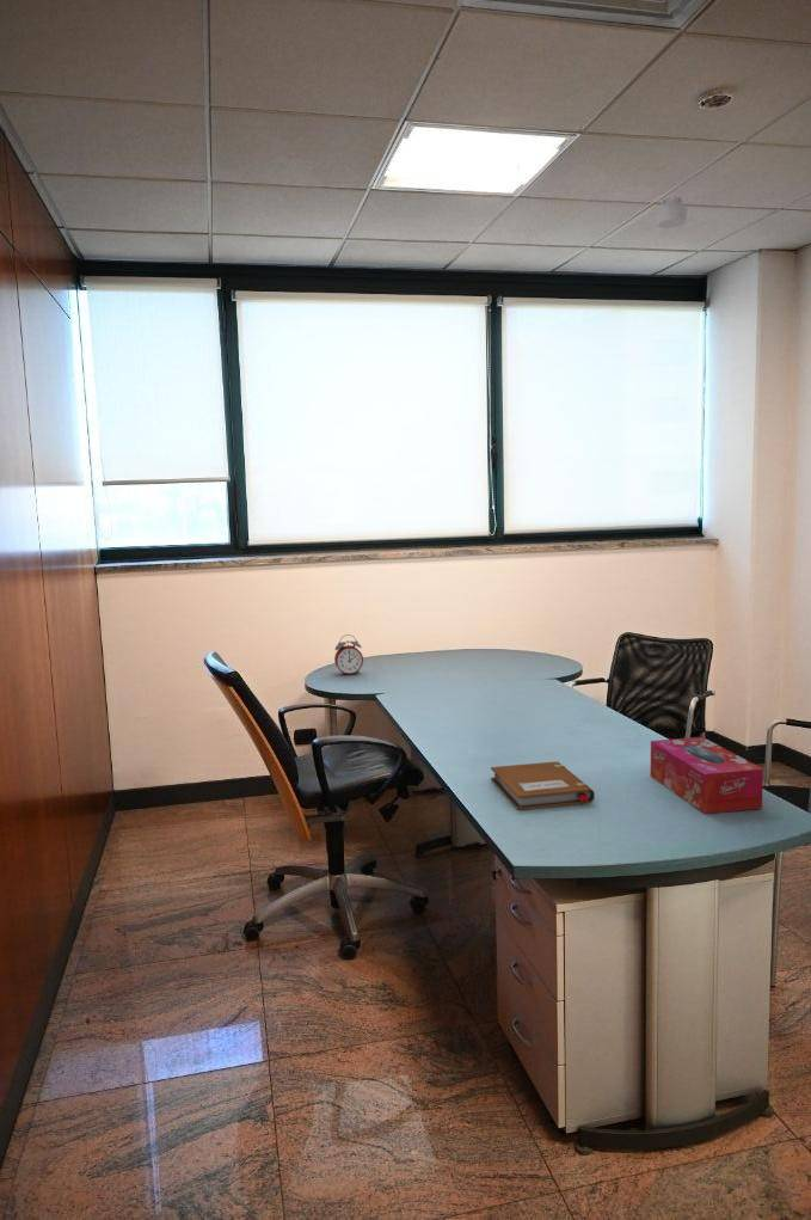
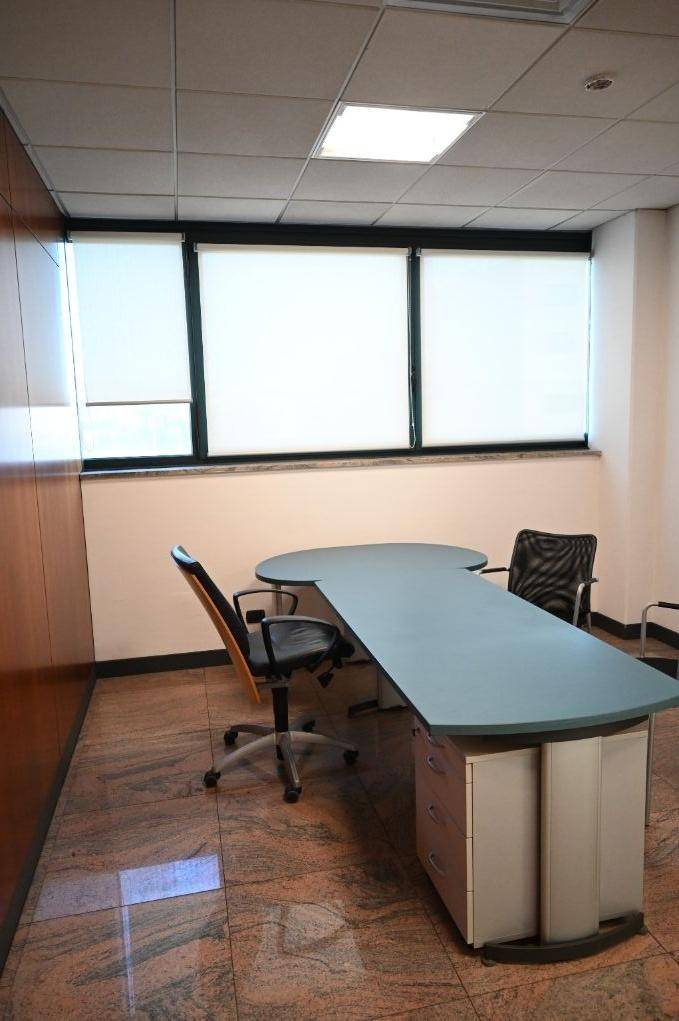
- smoke detector (671, 211)
- alarm clock (348, 654)
- tissue box (702, 772)
- notebook (541, 784)
